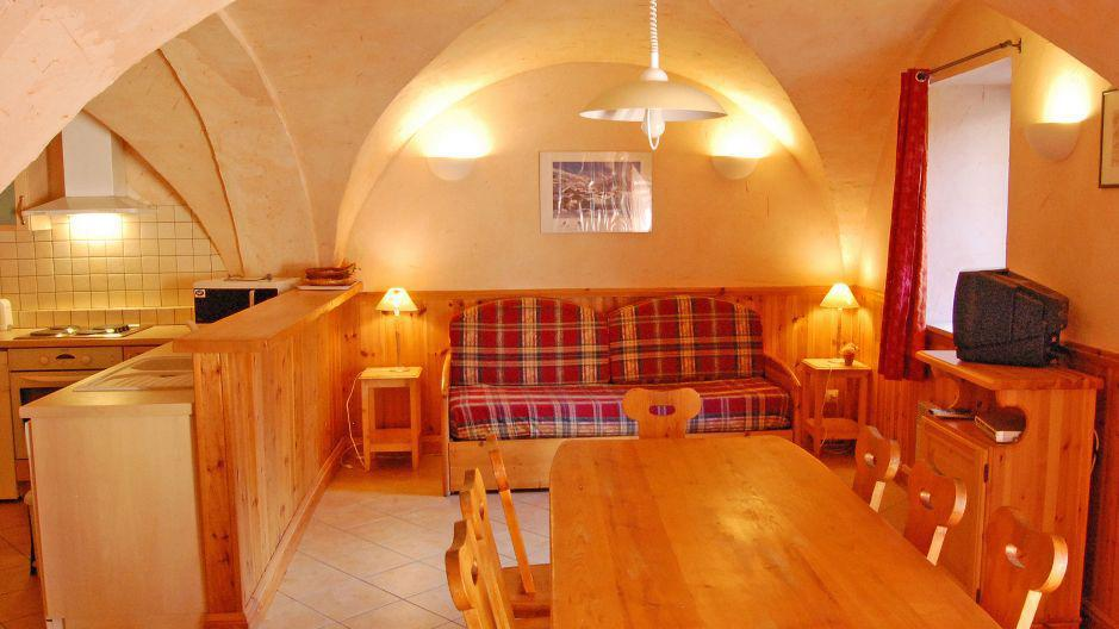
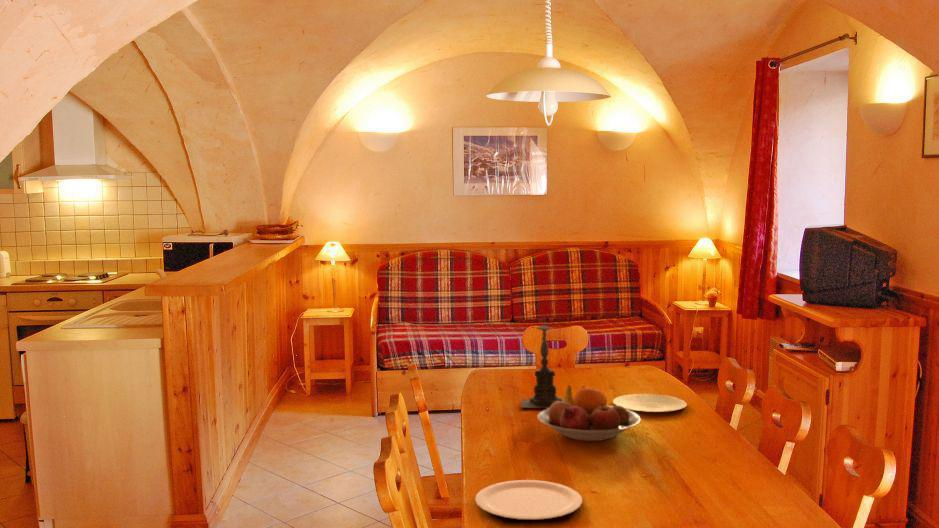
+ fruit bowl (588, 412)
+ candle holder (544, 359)
+ plate (528, 500)
+ plate (649, 403)
